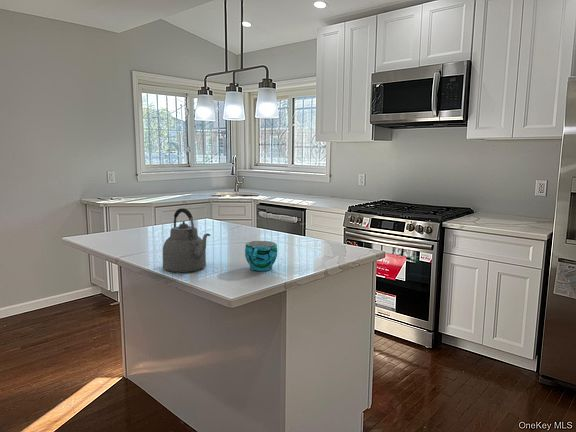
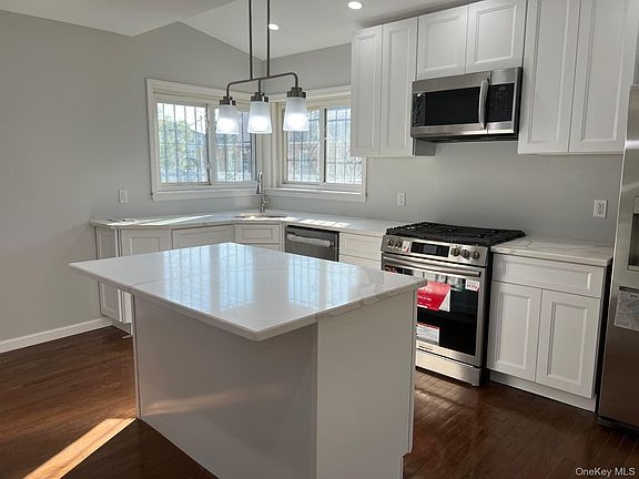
- kettle (189, 239)
- cup (261, 256)
